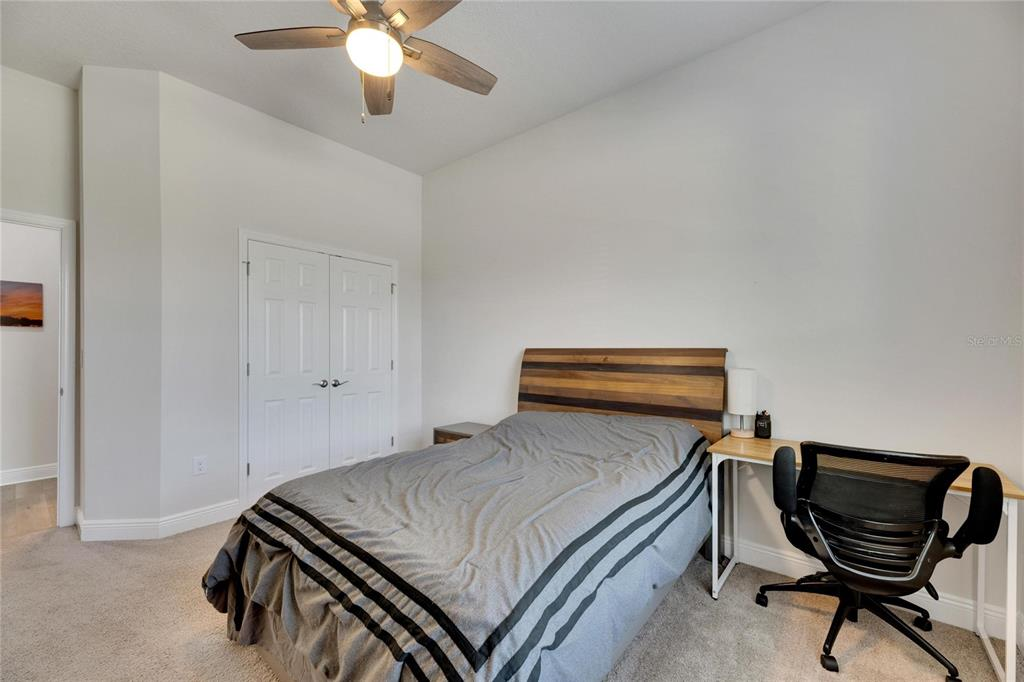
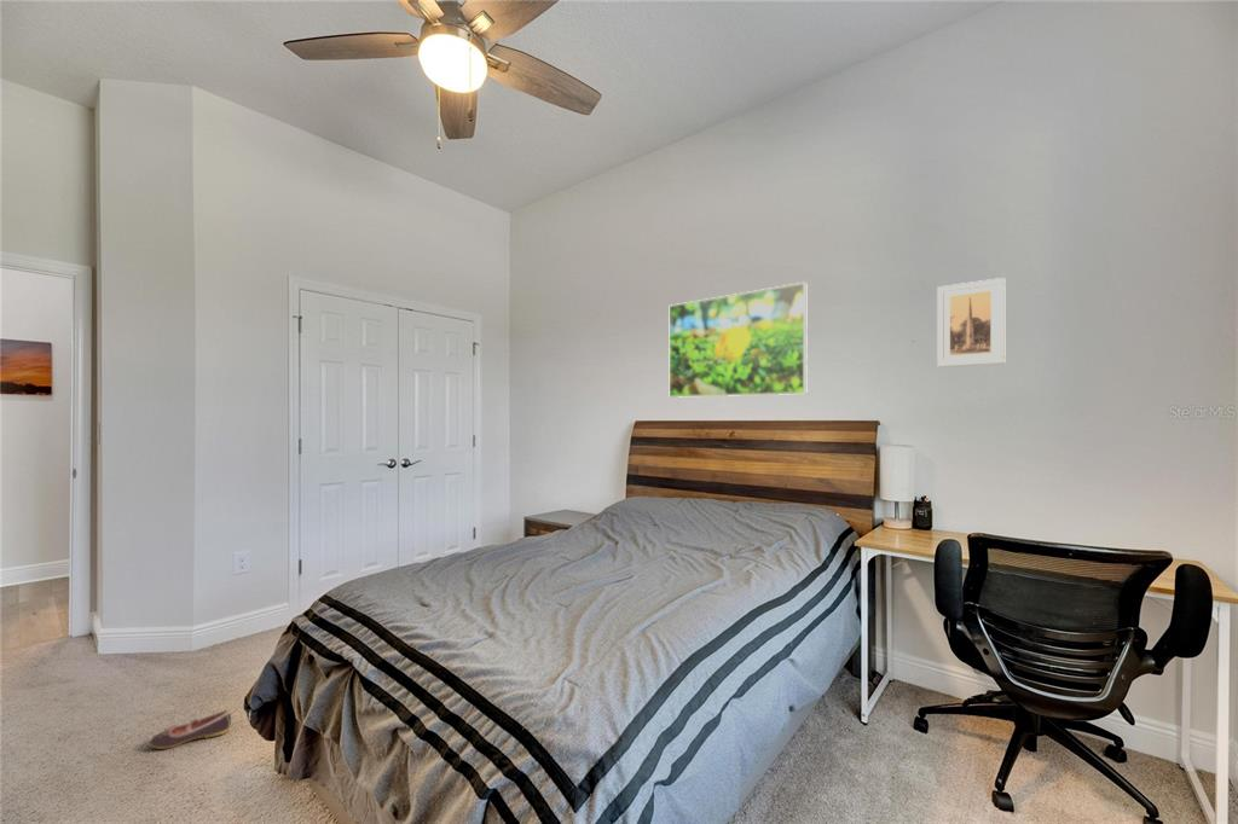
+ shoe (191, 729)
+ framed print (731, 344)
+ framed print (970, 324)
